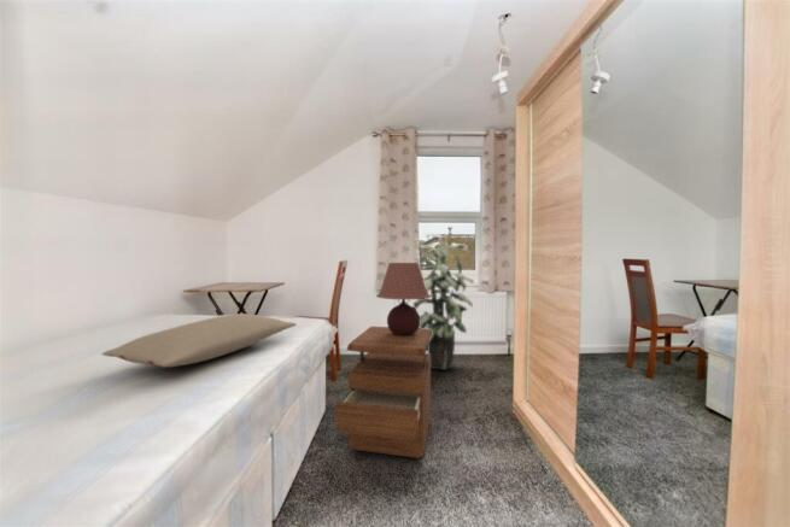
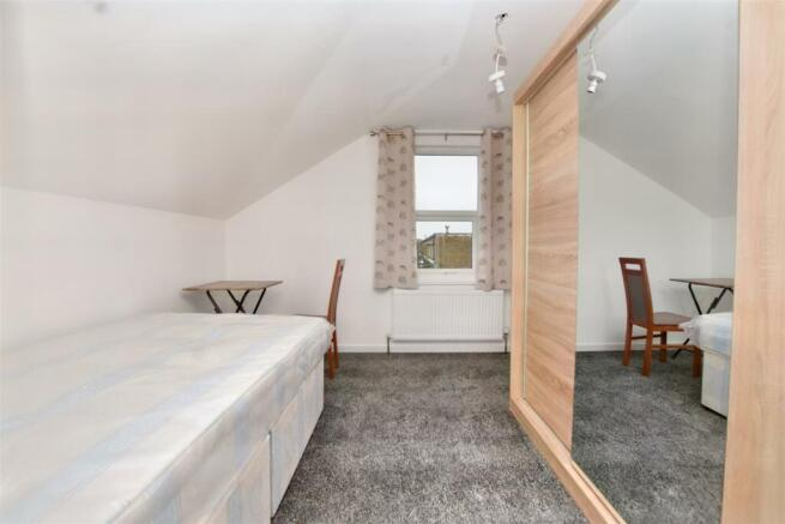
- indoor plant (438, 300)
- nightstand (390, 392)
- table lamp (403, 298)
- pillow (216, 336)
